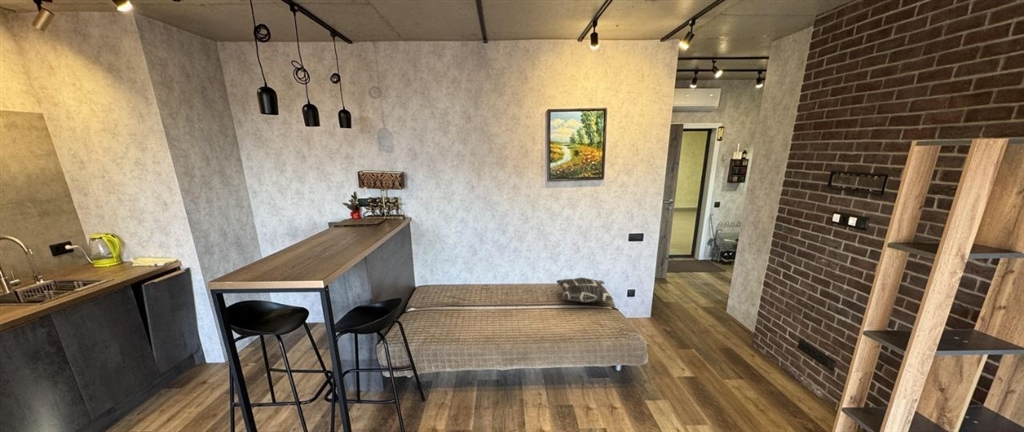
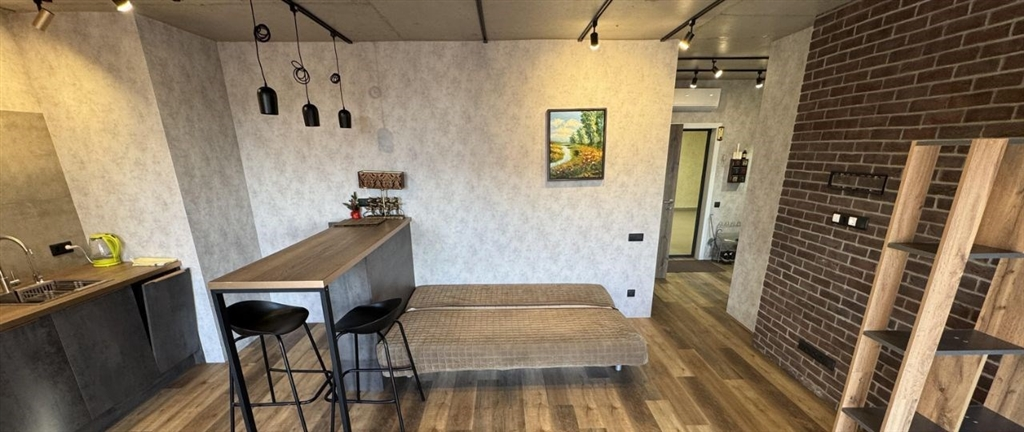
- decorative pillow (583, 289)
